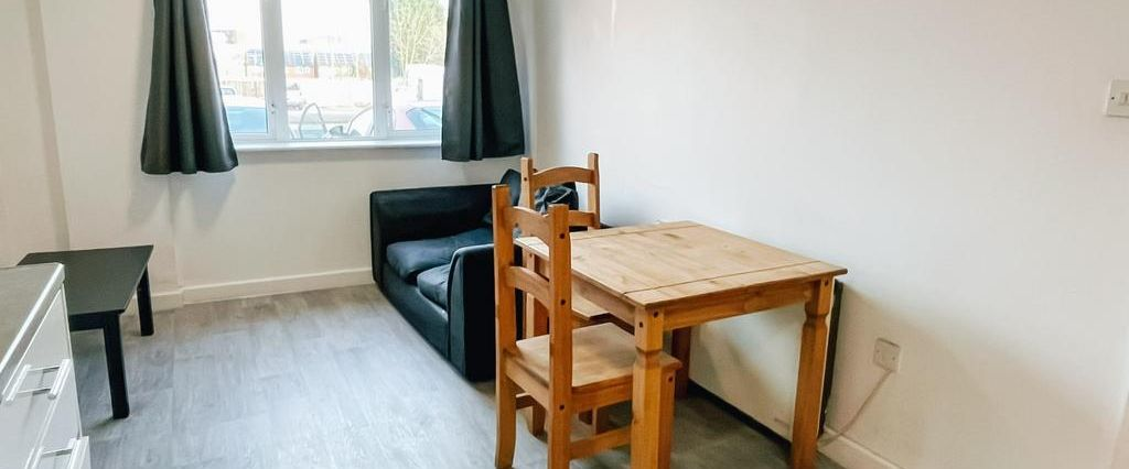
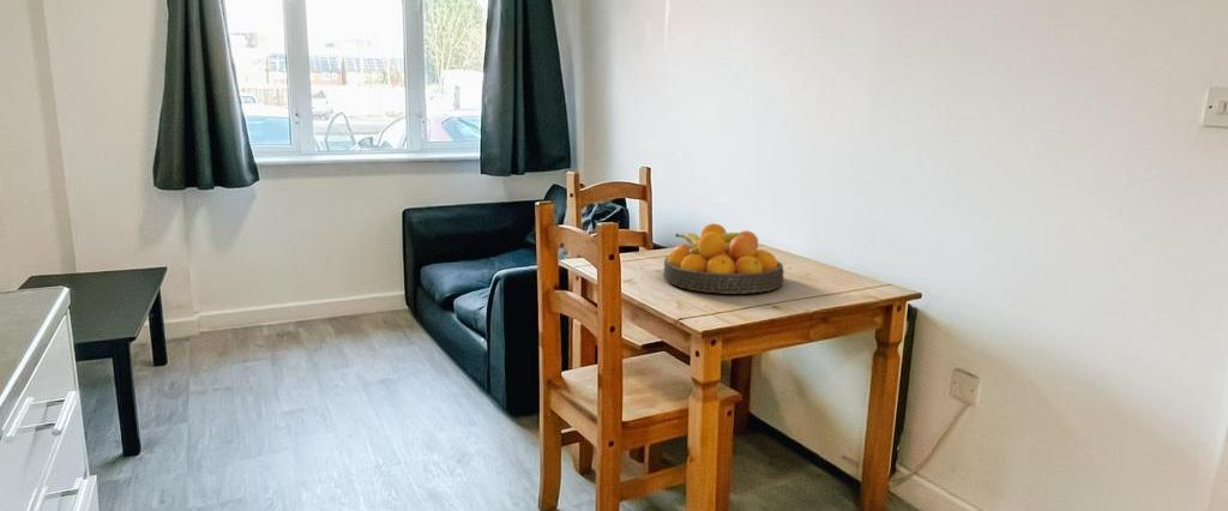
+ fruit bowl (723, 254)
